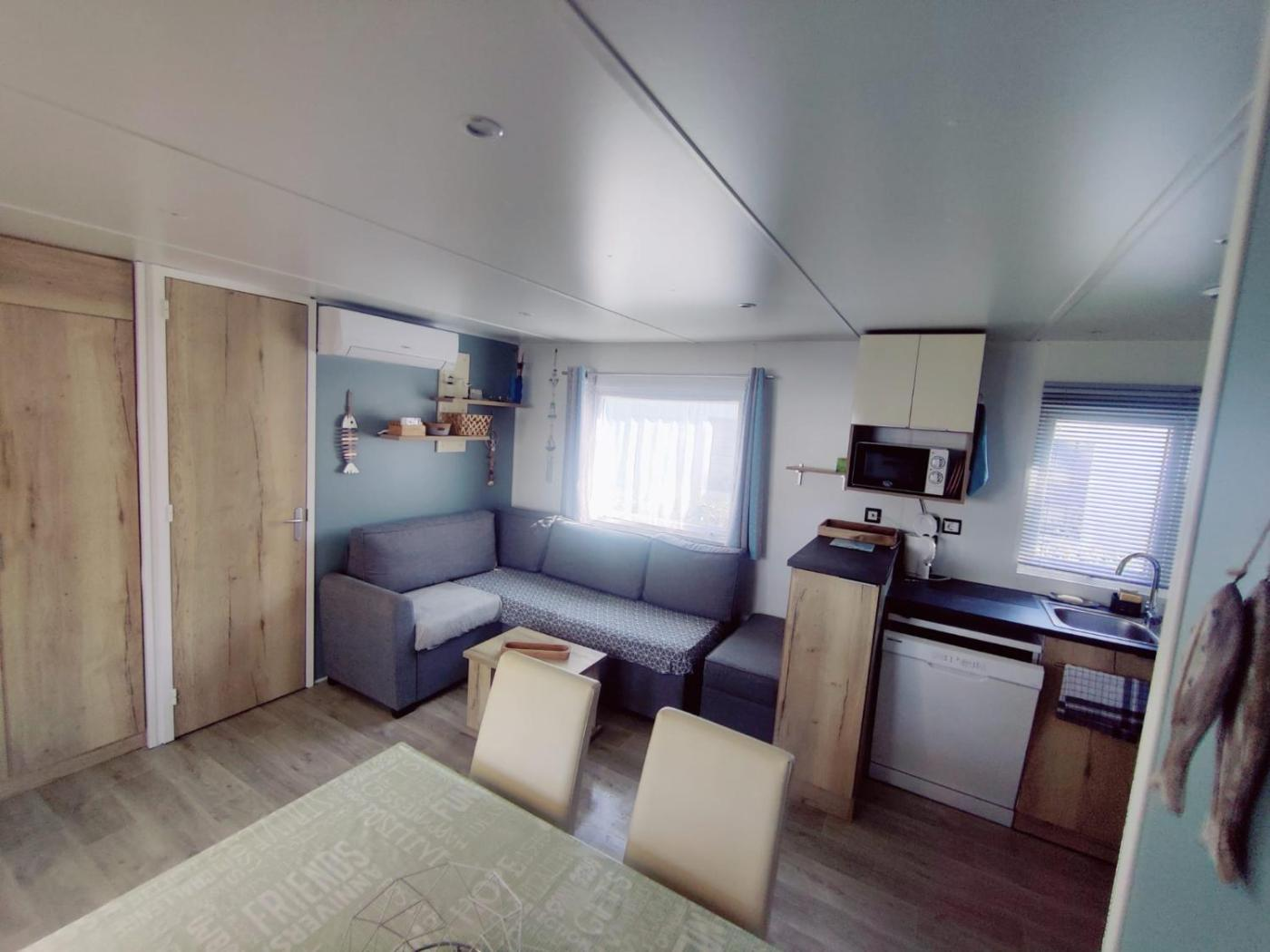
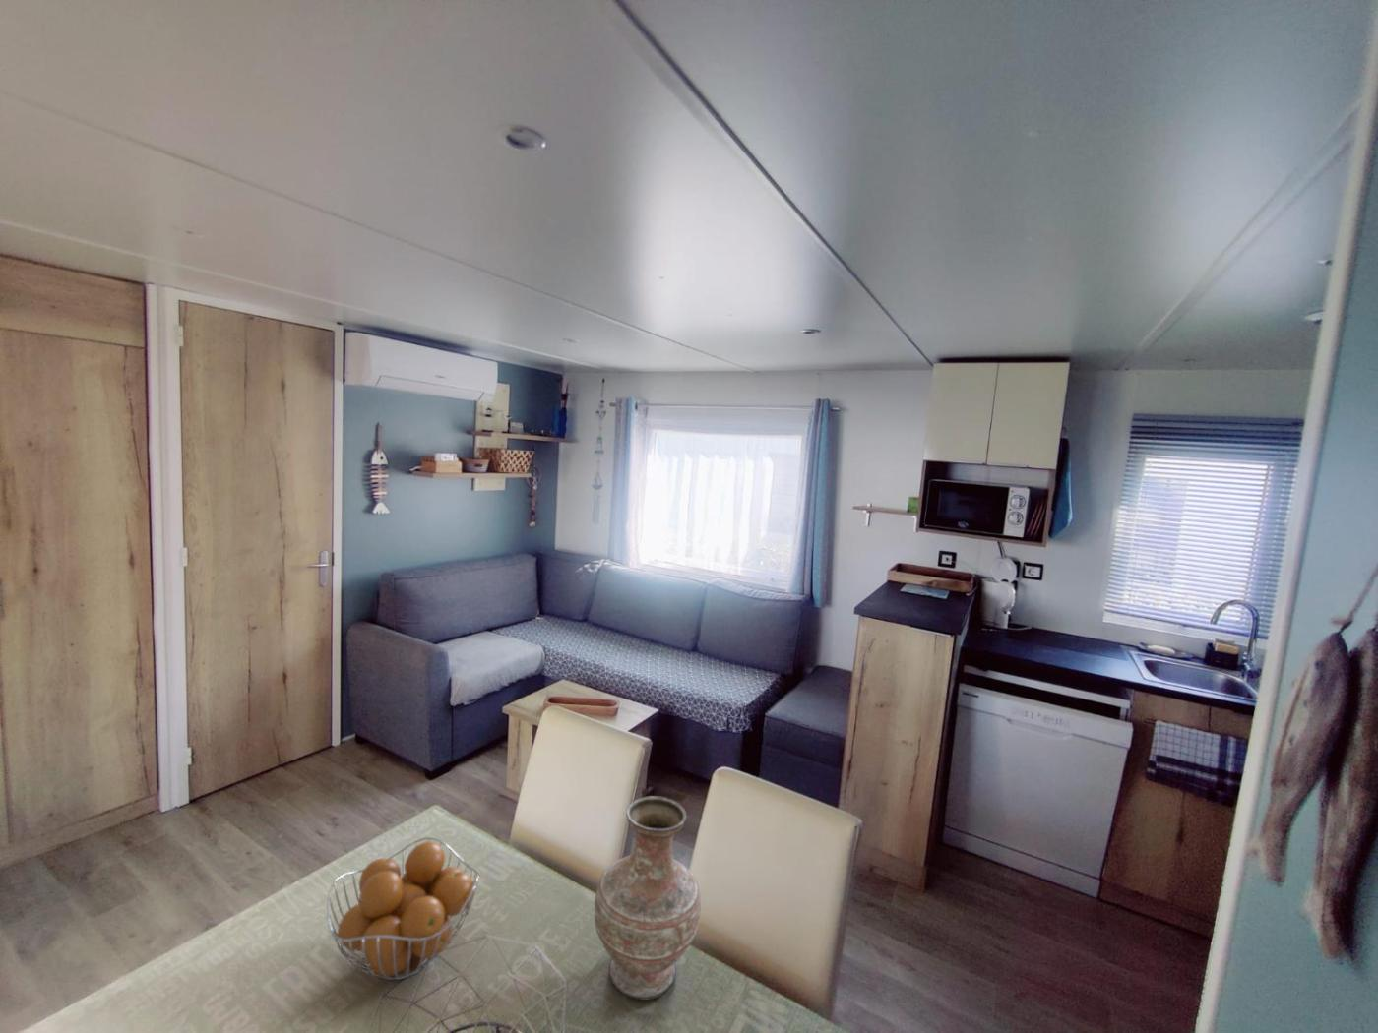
+ fruit basket (406, 909)
+ vase (648, 892)
